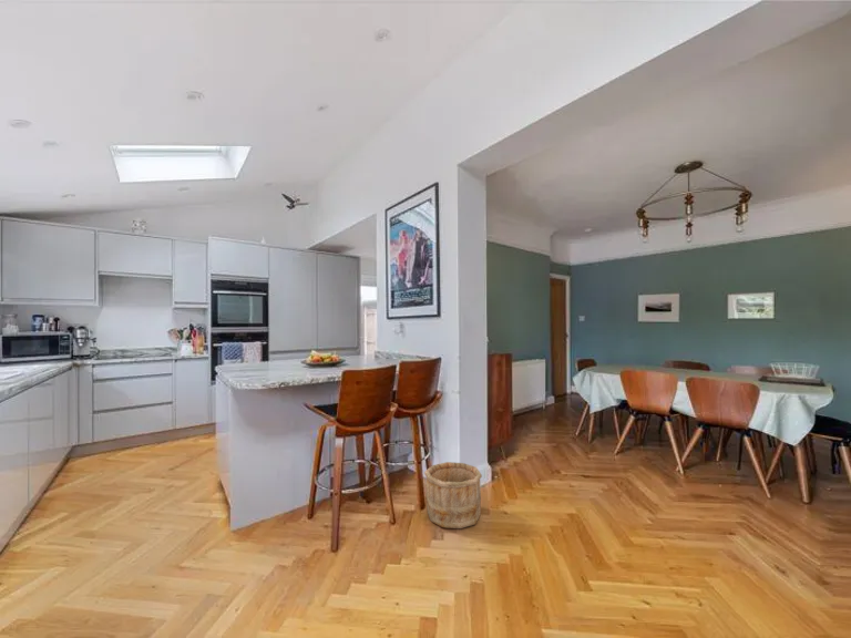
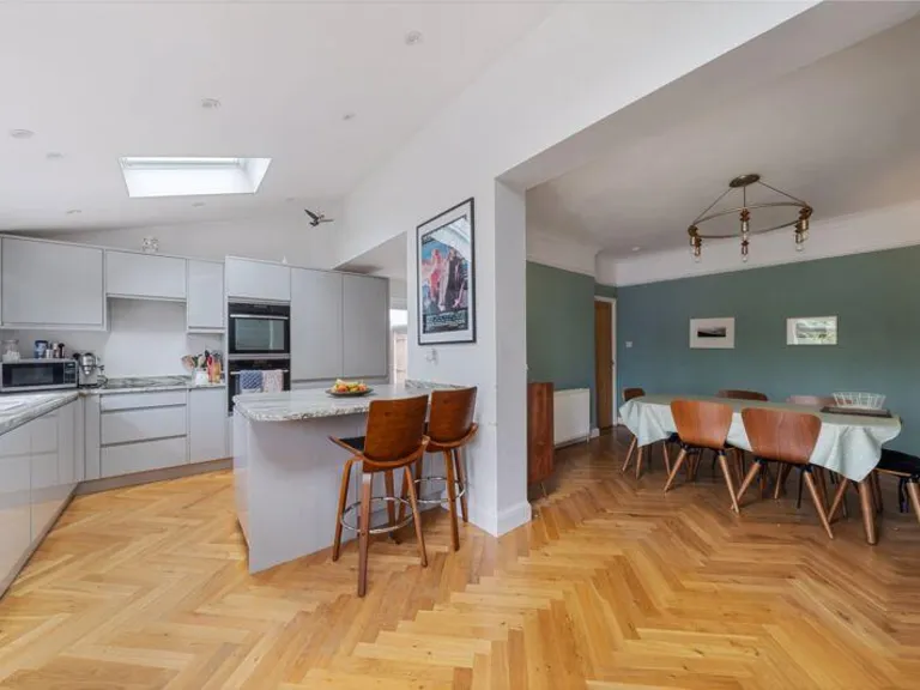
- wooden bucket (453, 493)
